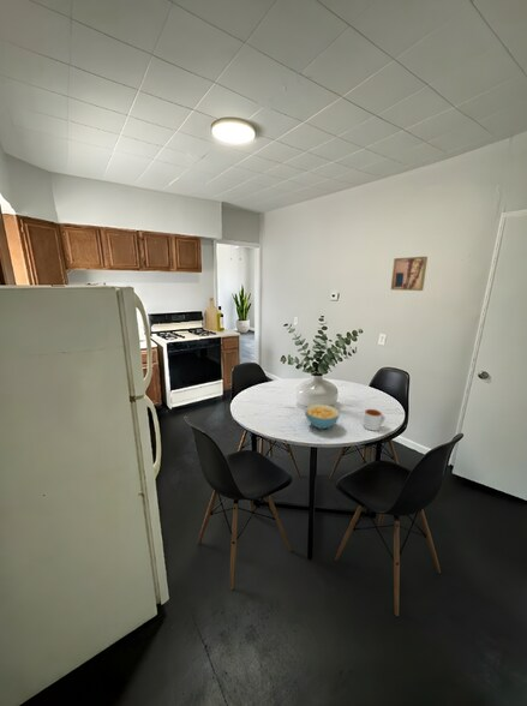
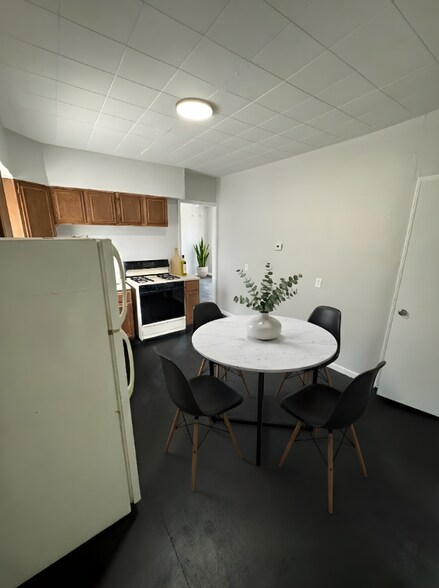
- mug (375, 419)
- cereal bowl (321, 418)
- wall art (408, 274)
